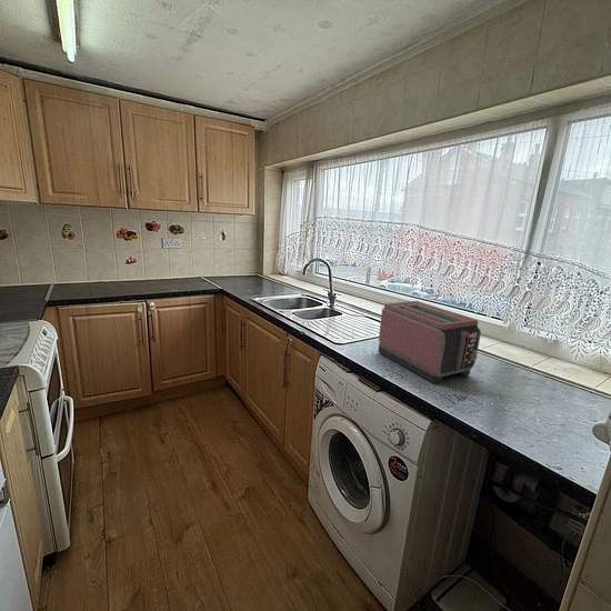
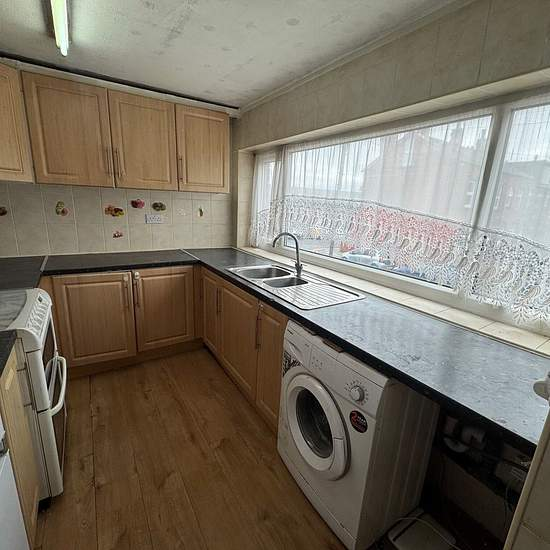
- toaster (429, 339)
